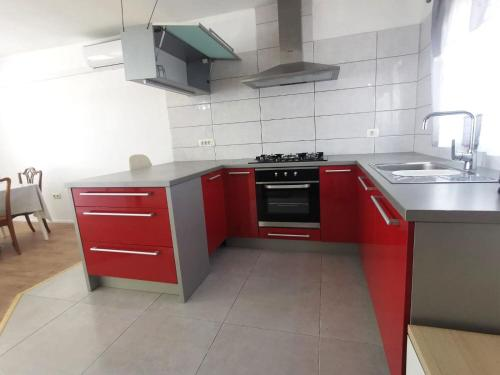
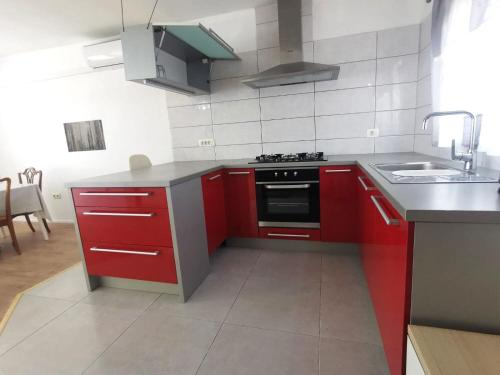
+ wall art (84, 136)
